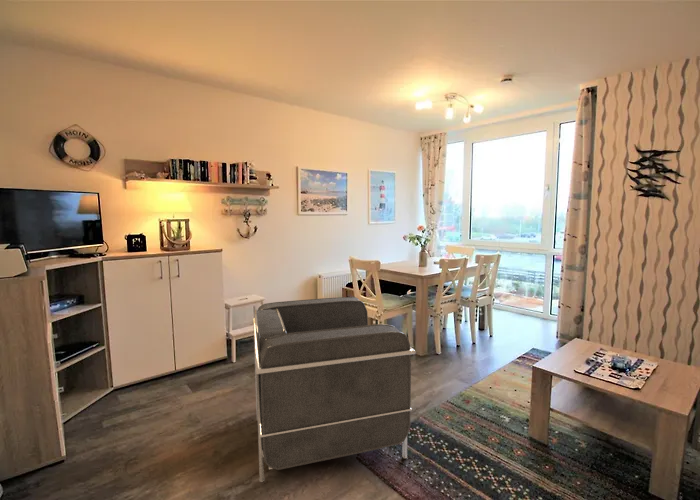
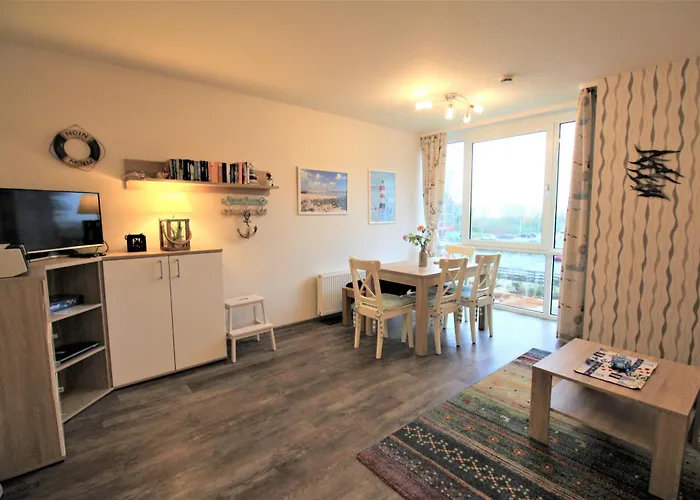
- armchair (323, 374)
